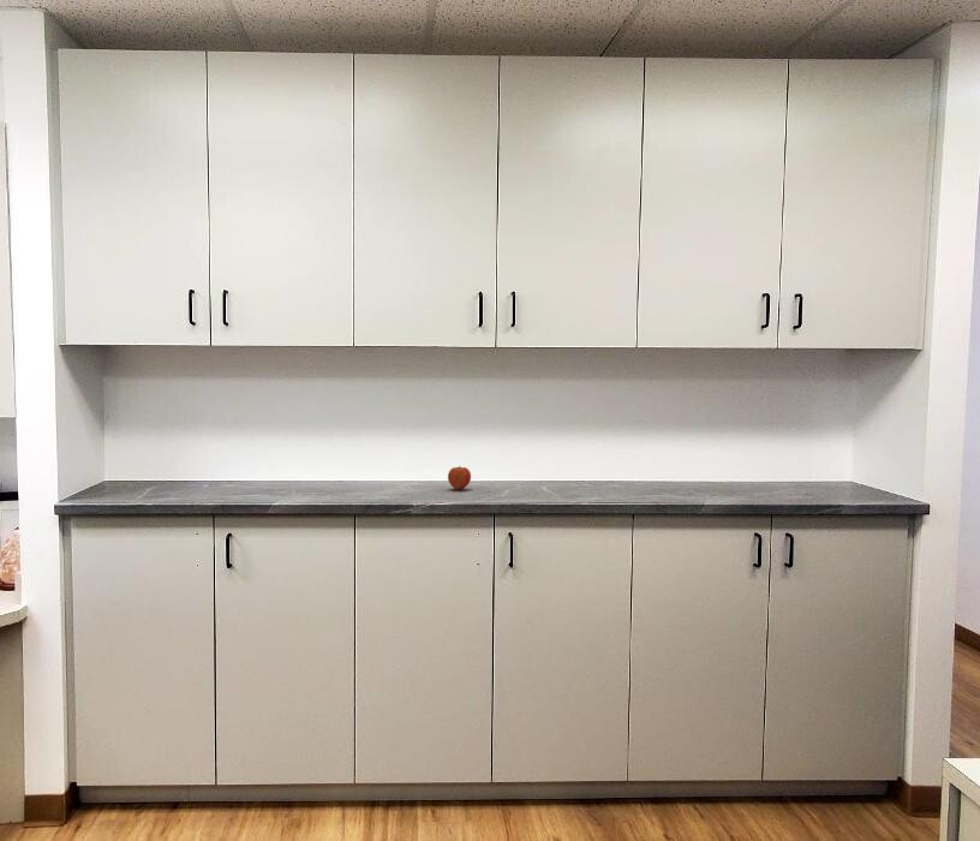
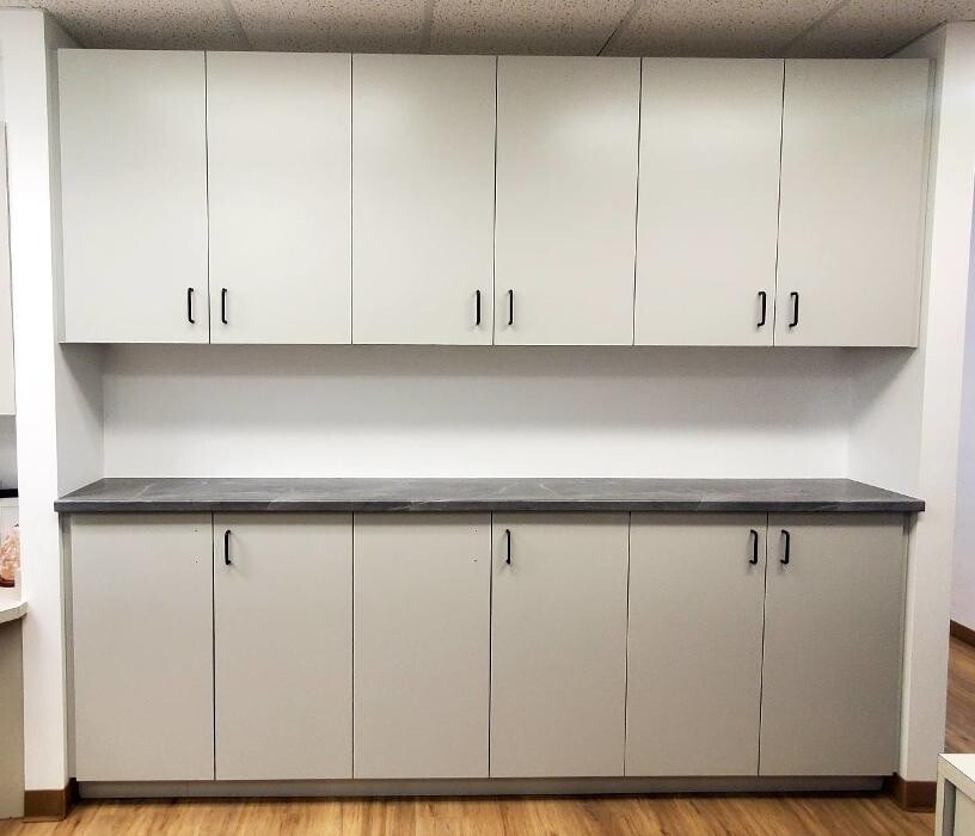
- apple (459, 477)
